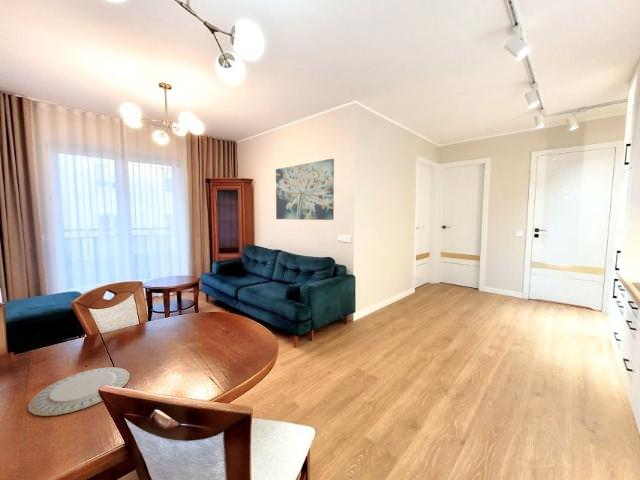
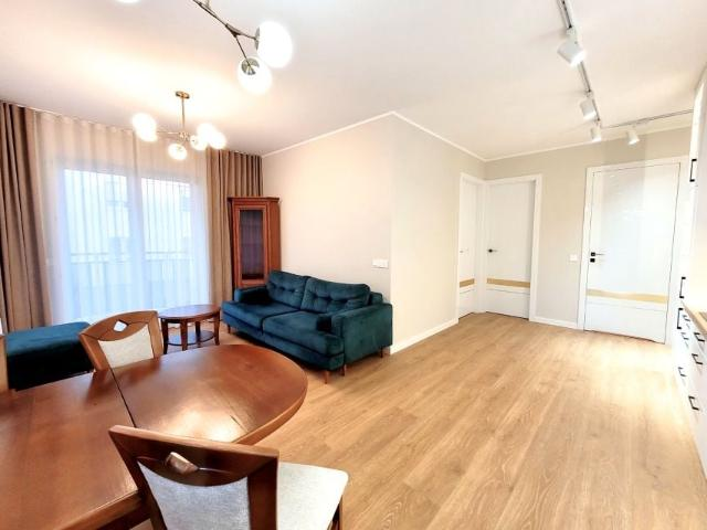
- chinaware (83, 386)
- wall art (302, 192)
